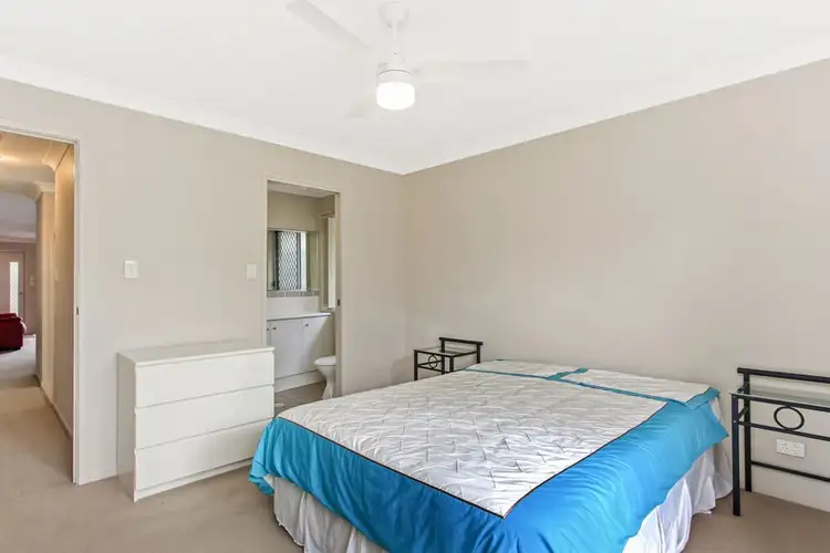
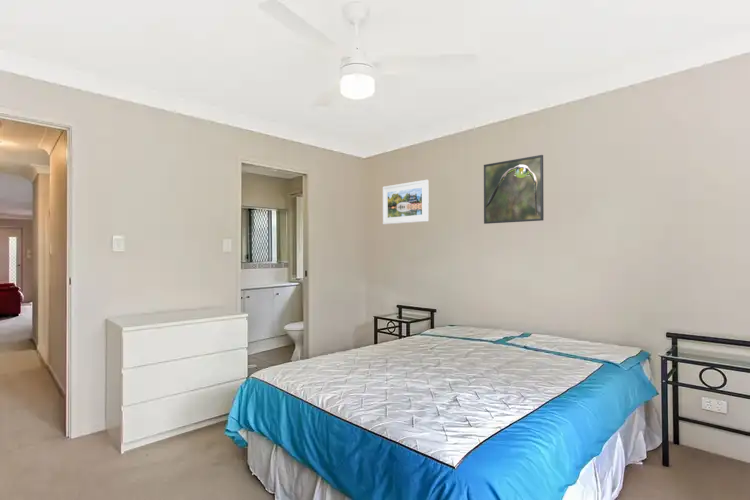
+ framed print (512, 191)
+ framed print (404, 203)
